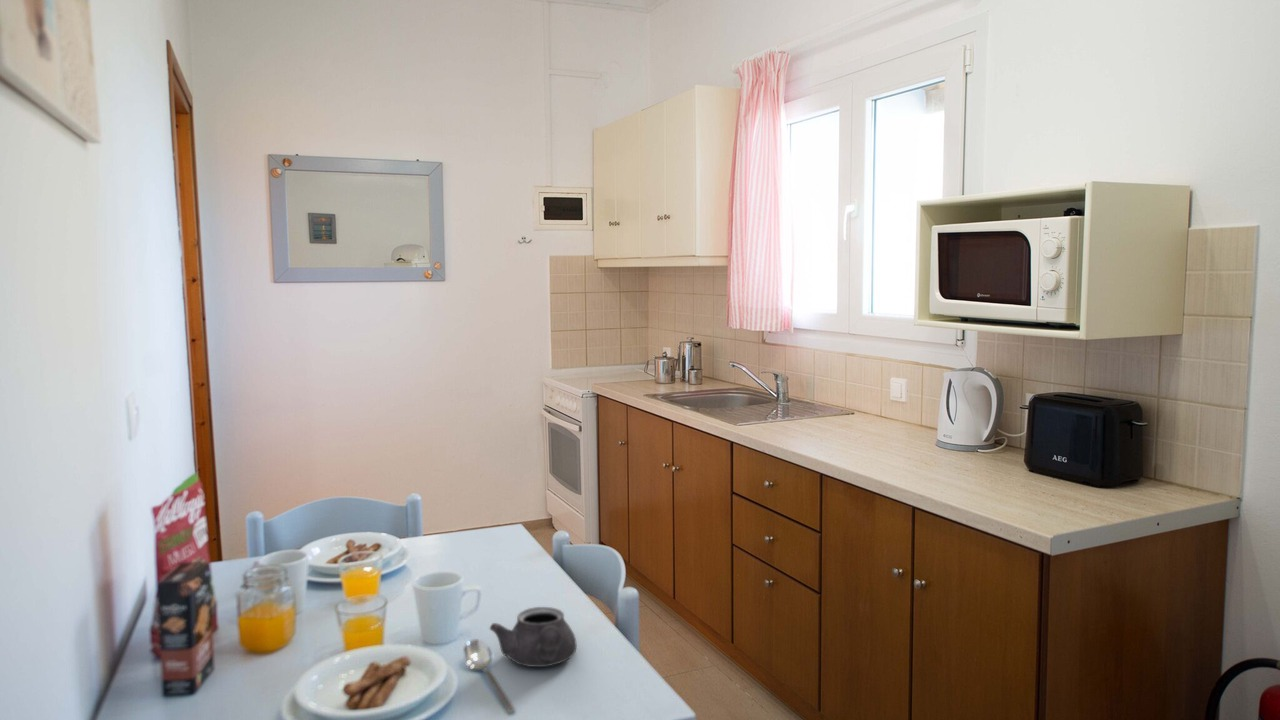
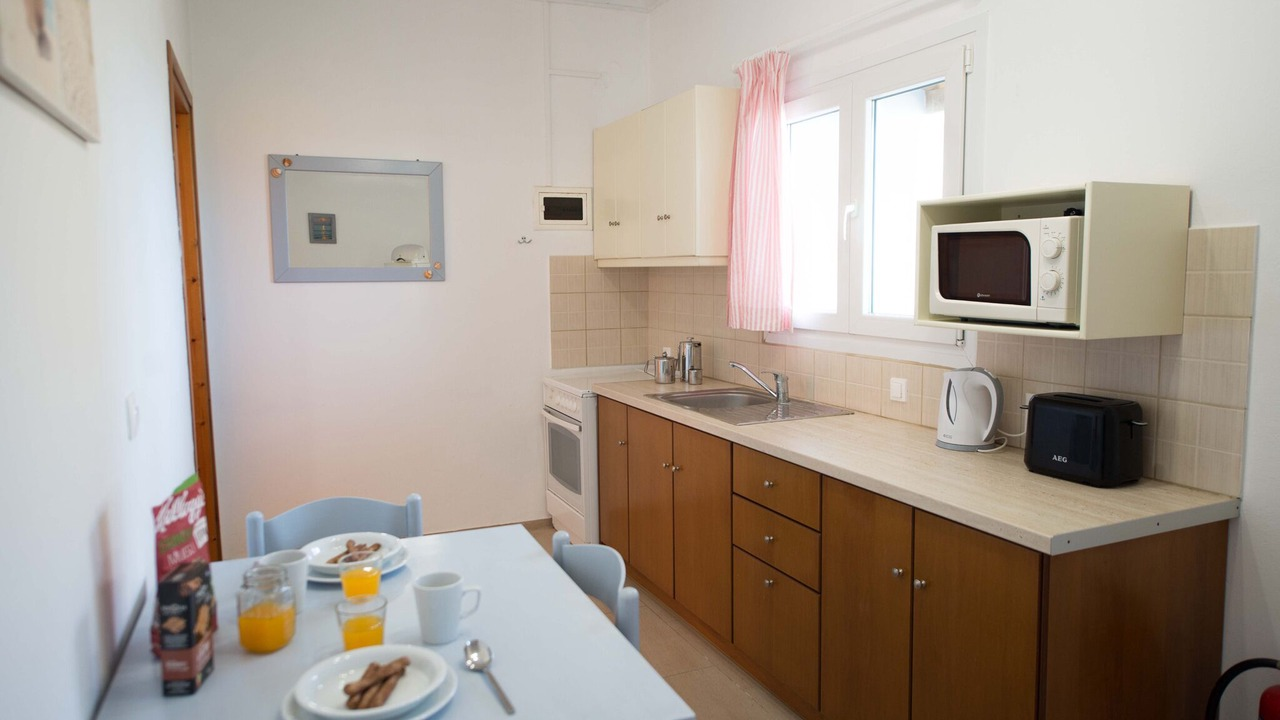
- teapot (538, 637)
